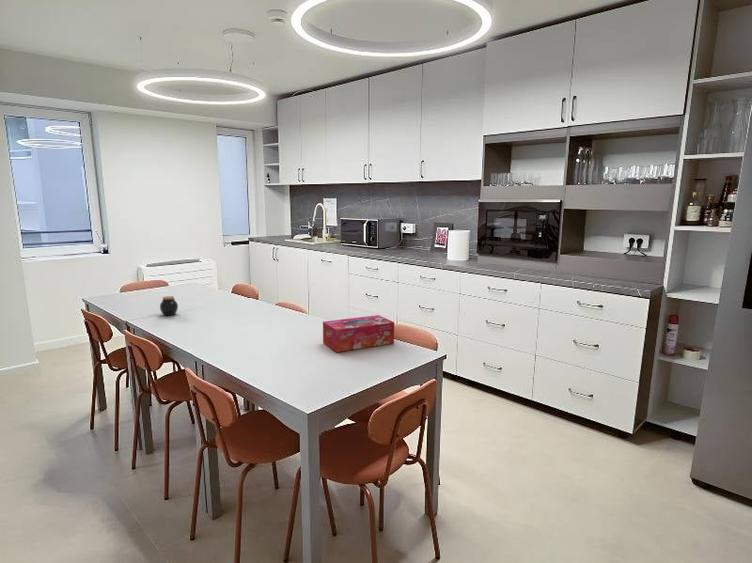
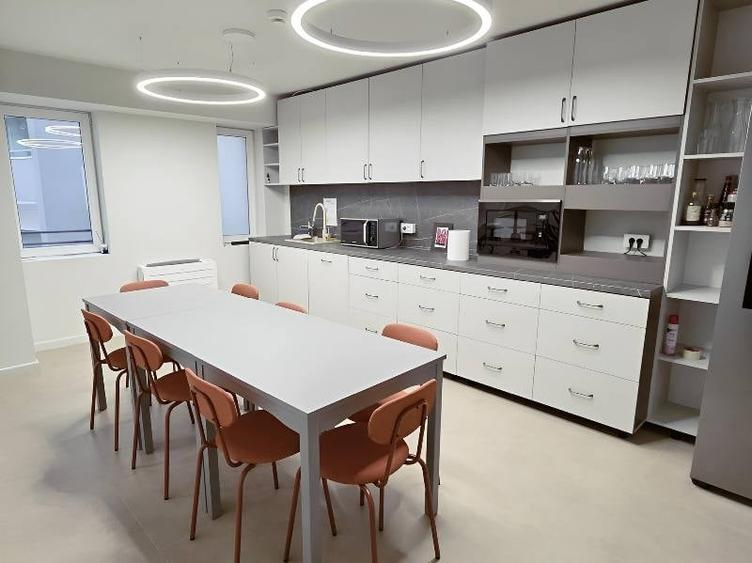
- tissue box (358, 332)
- jar (168, 305)
